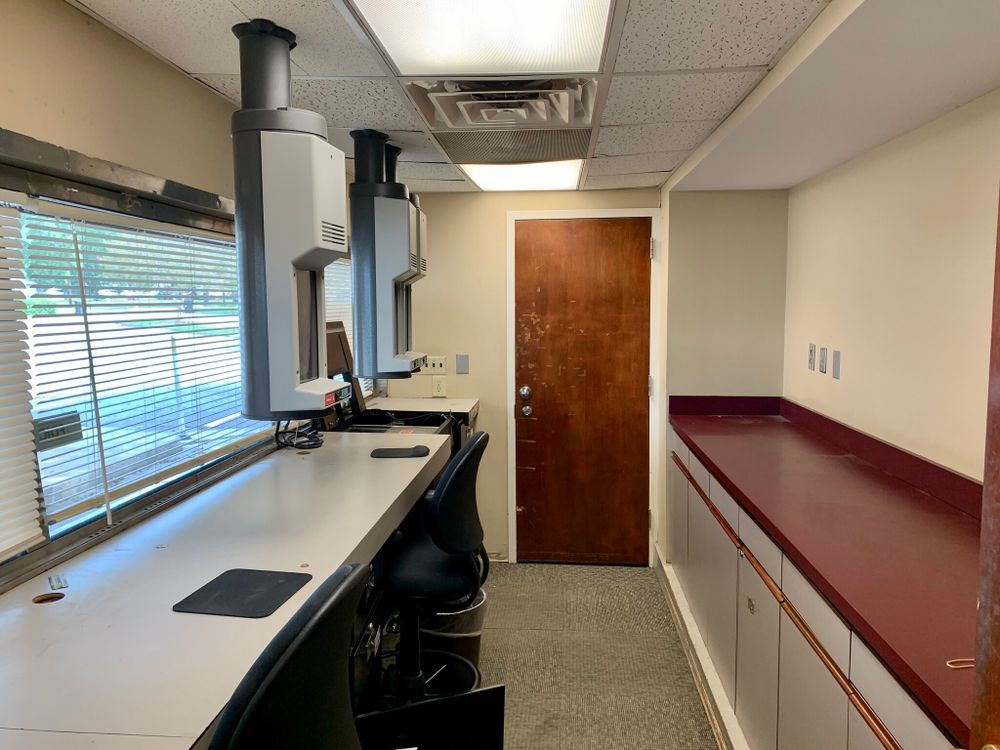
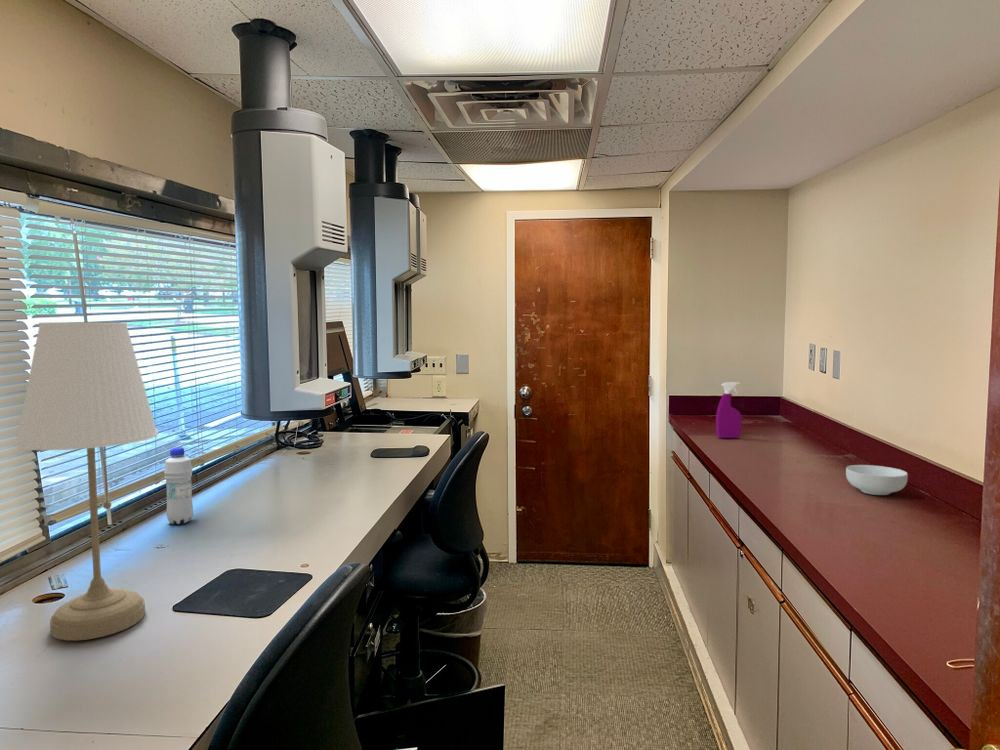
+ cereal bowl (875, 481)
+ spray bottle (729, 410)
+ desk lamp (92, 474)
+ bottle (178, 484)
